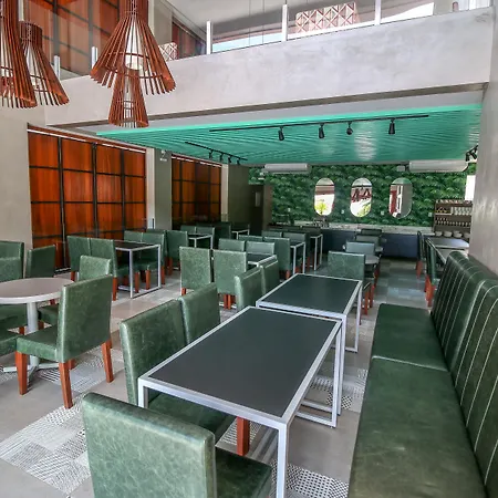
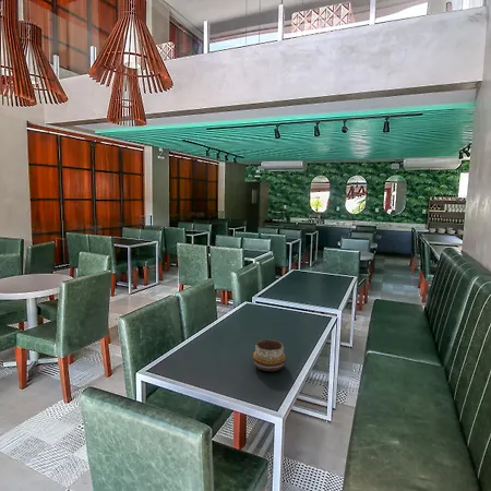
+ decorative bowl (268, 355)
